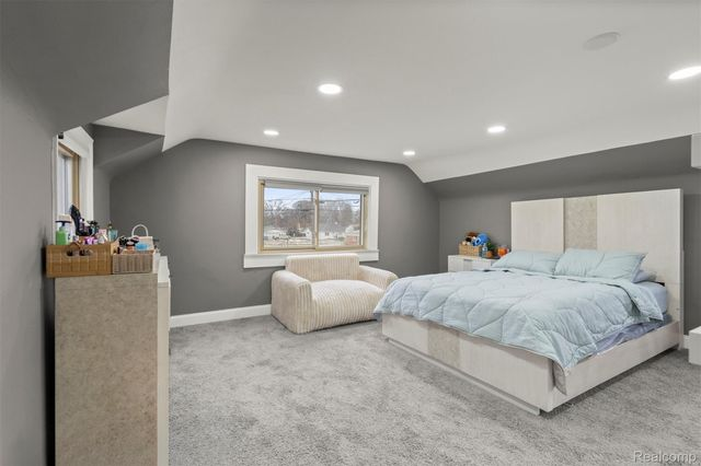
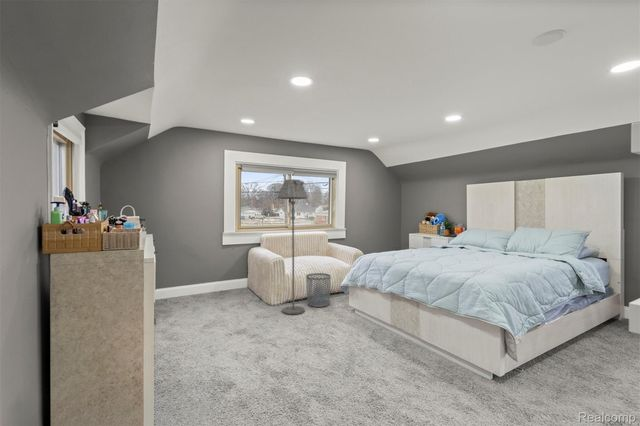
+ floor lamp (292, 245)
+ waste bin (318, 289)
